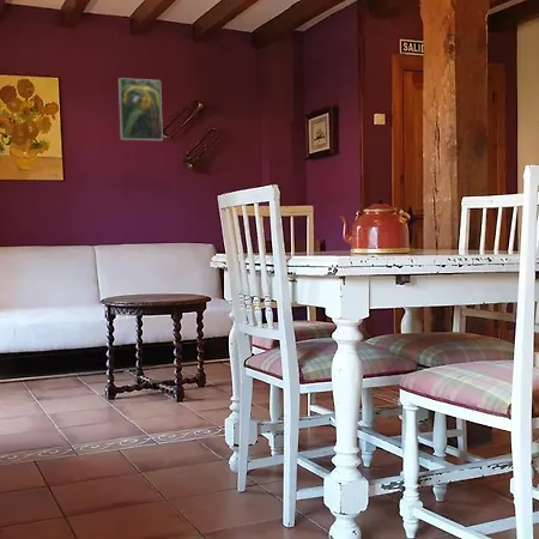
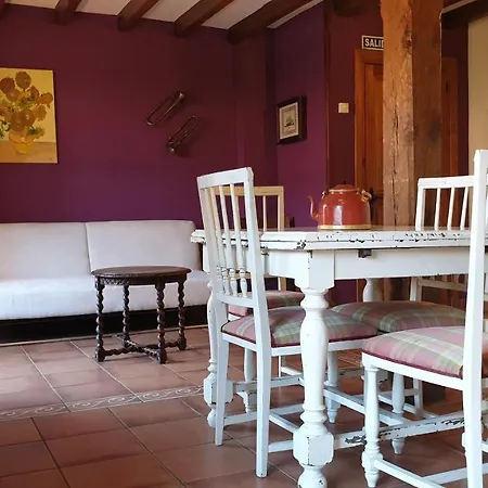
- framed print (140, 109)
